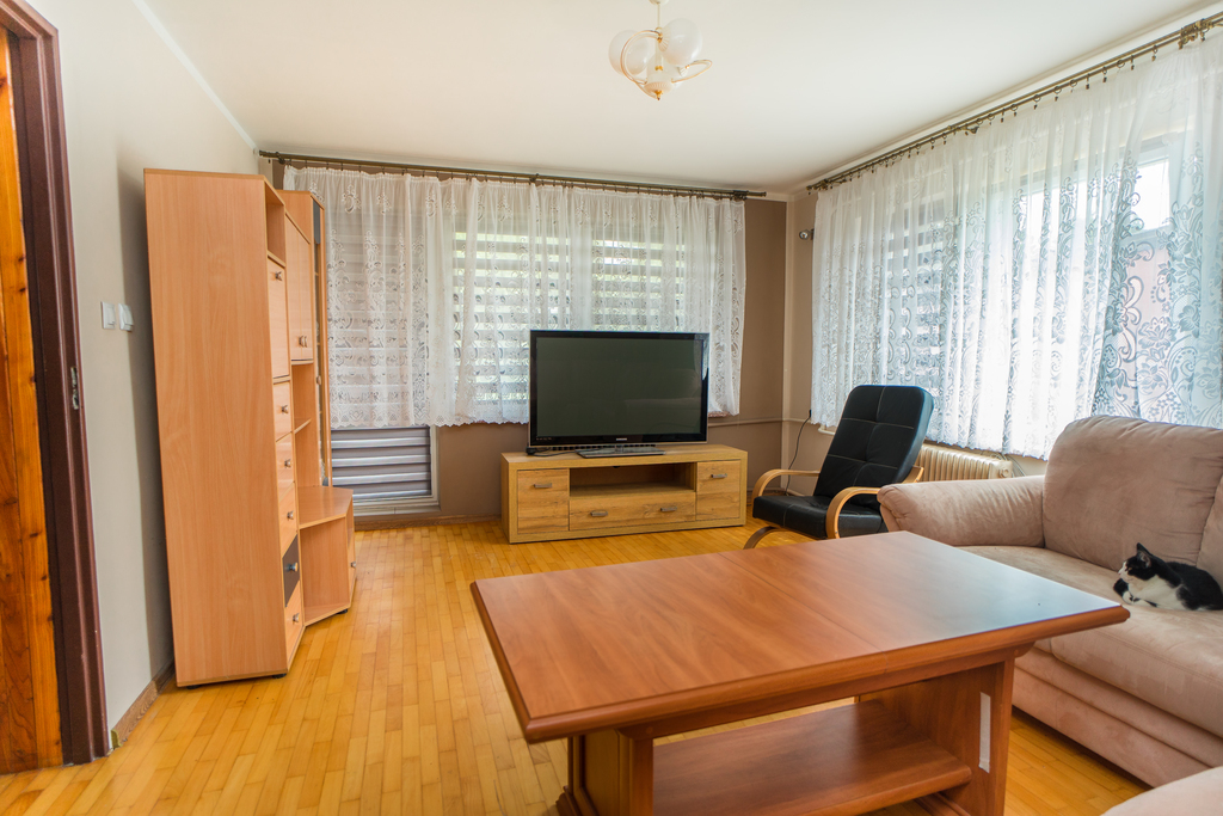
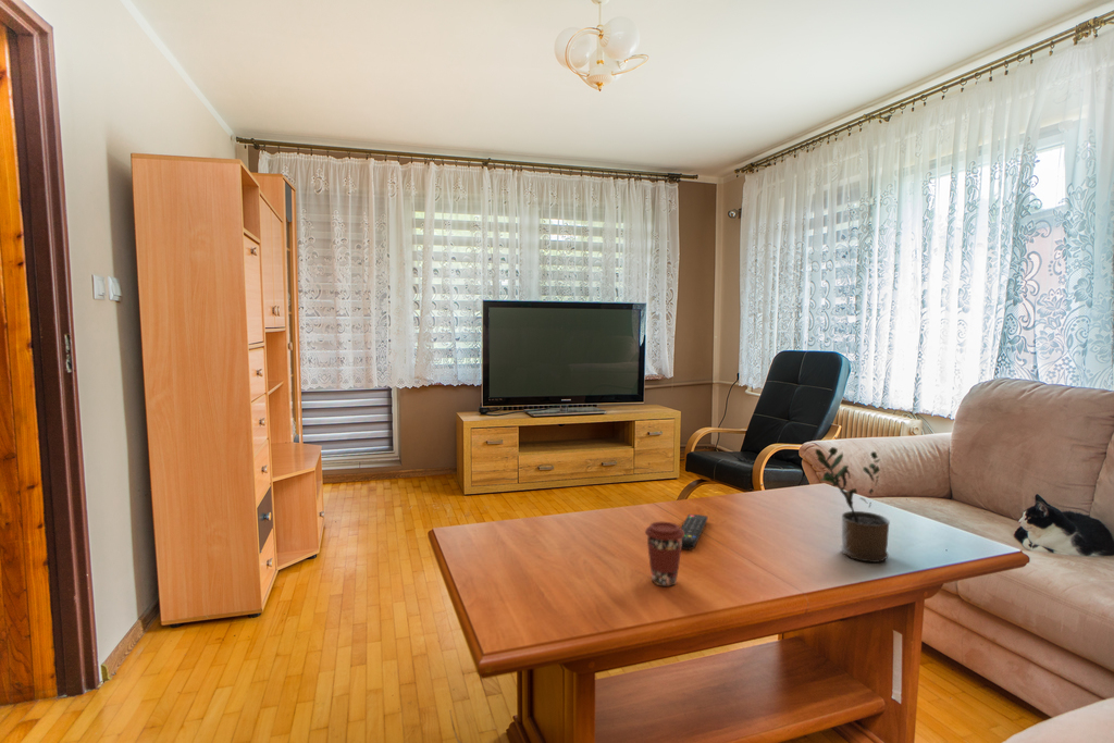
+ remote control (691, 530)
+ potted plant (852, 501)
+ coffee cup (664, 554)
